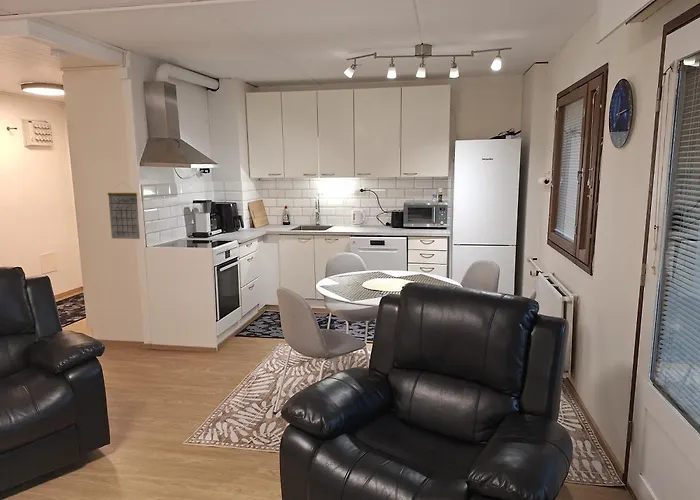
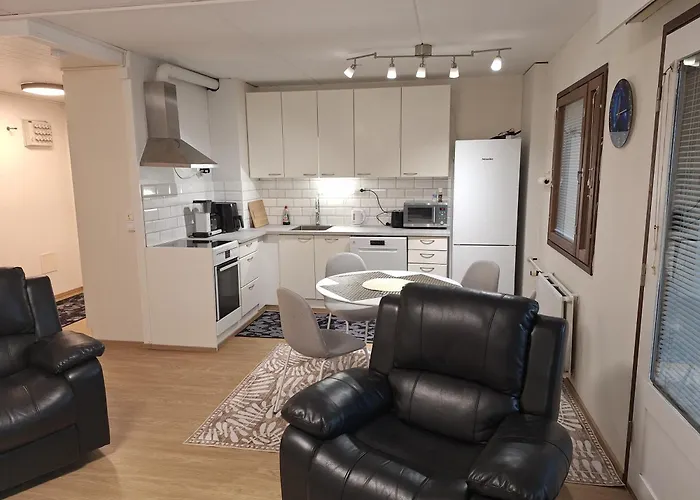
- calendar (123, 210)
